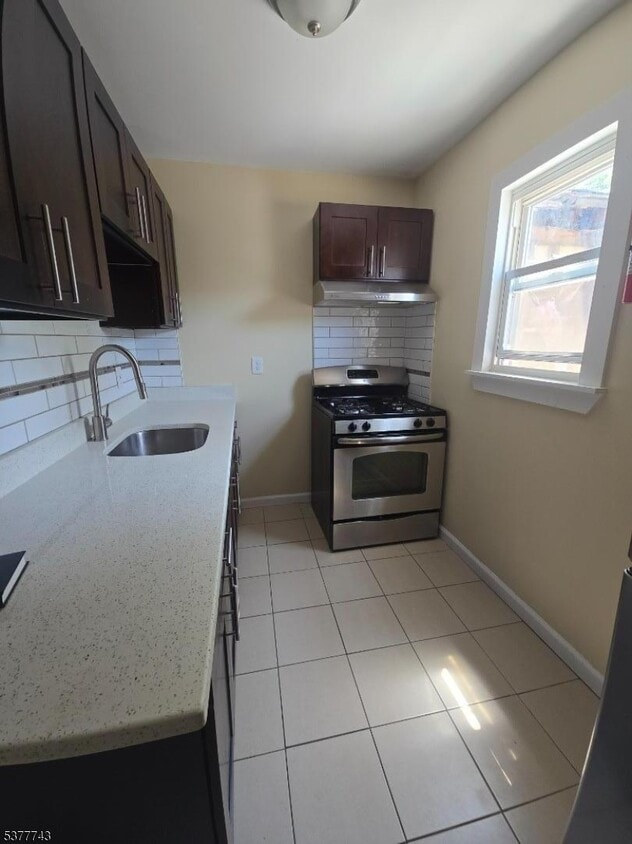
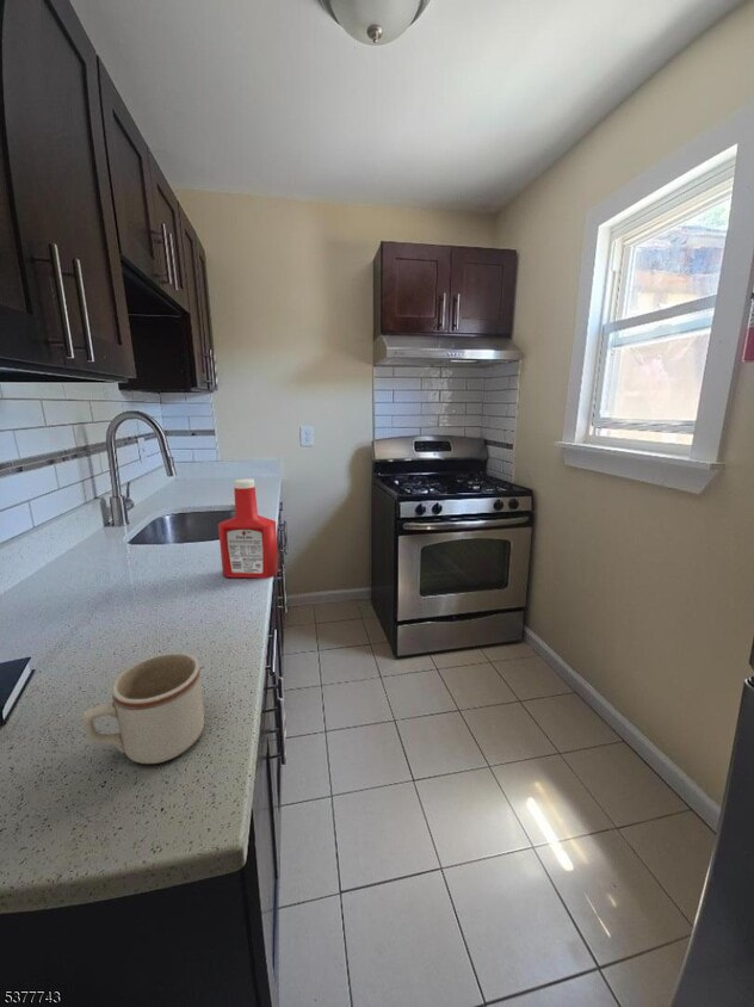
+ soap bottle (247, 527)
+ mug (148, 712)
